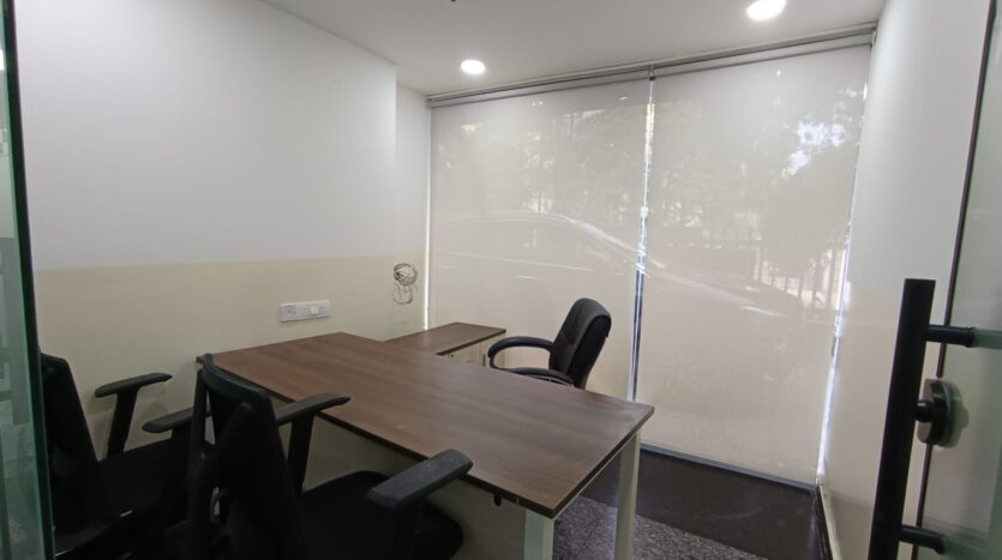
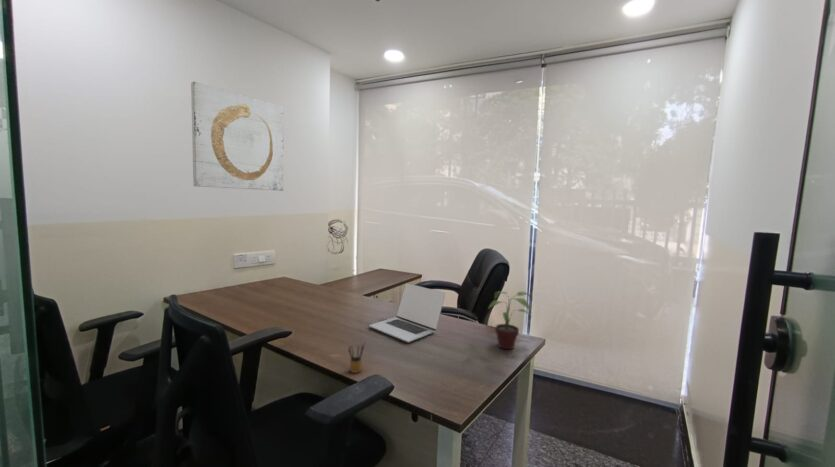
+ laptop (407, 310)
+ potted plant (509, 320)
+ wall art (242, 142)
+ pencil box (355, 357)
